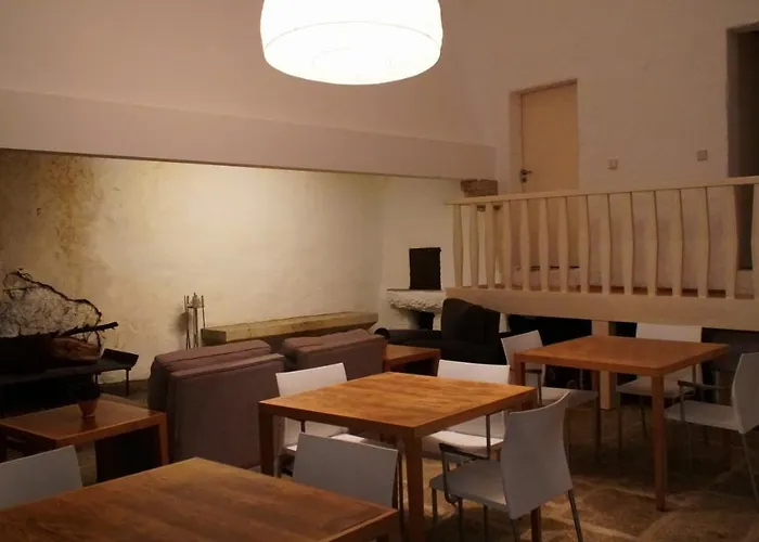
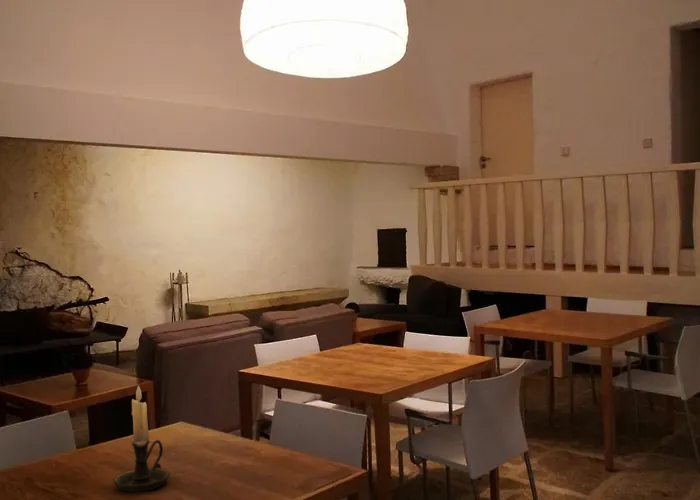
+ candle holder (144, 432)
